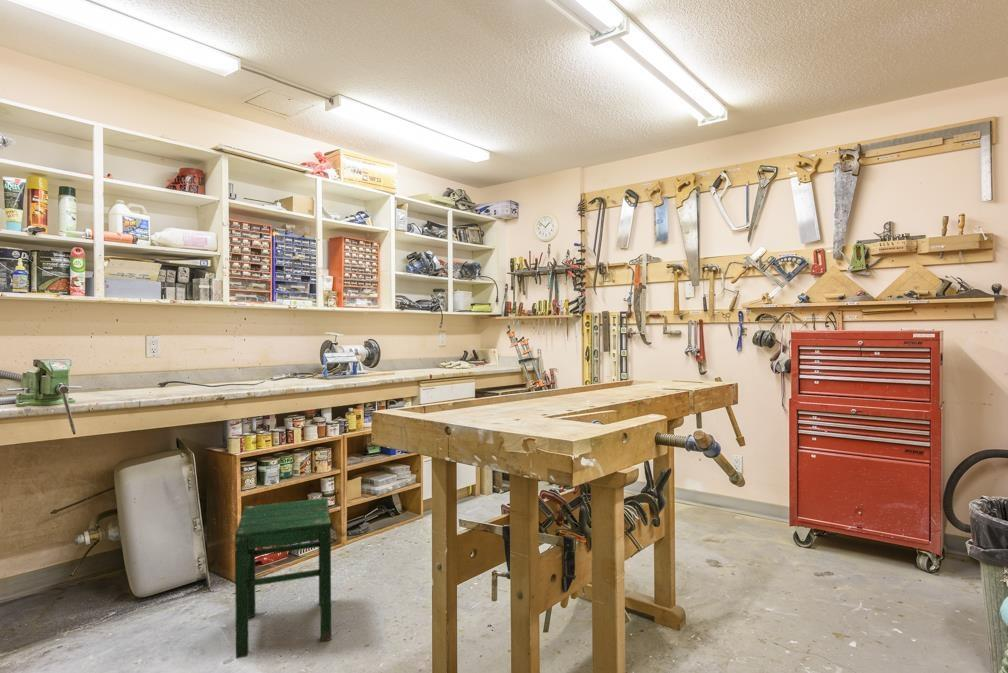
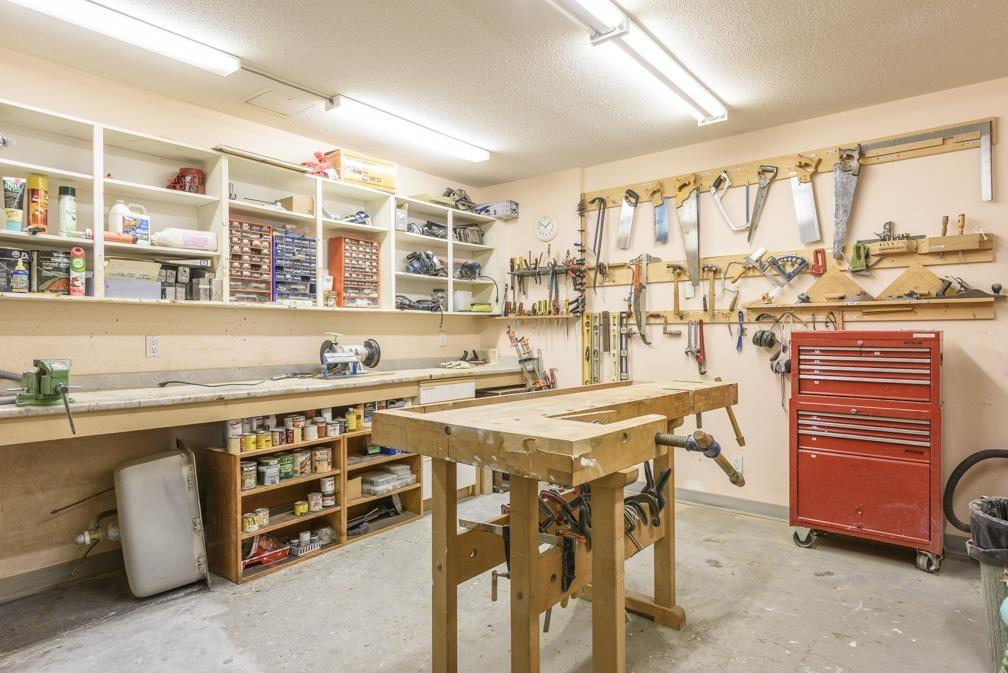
- stool (286, 574)
